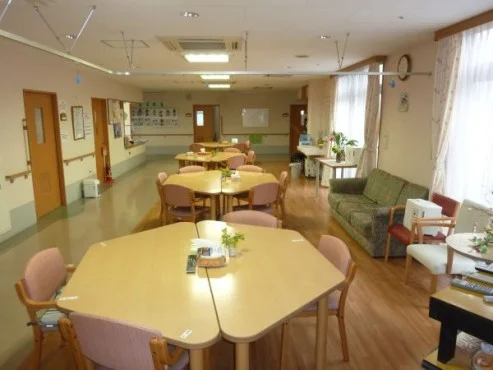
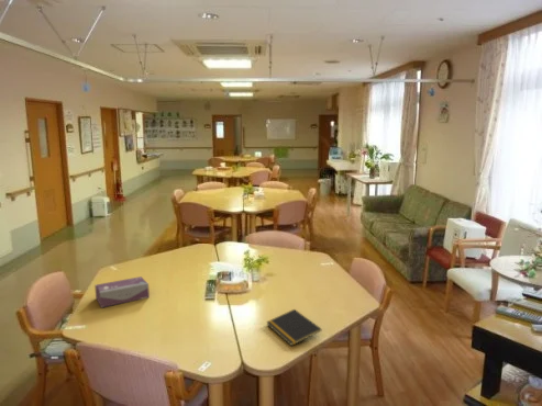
+ notepad (292, 326)
+ tissue box (122, 290)
